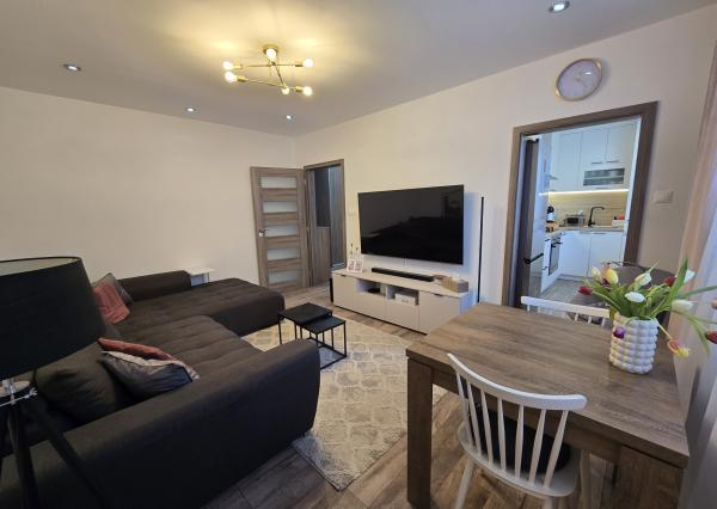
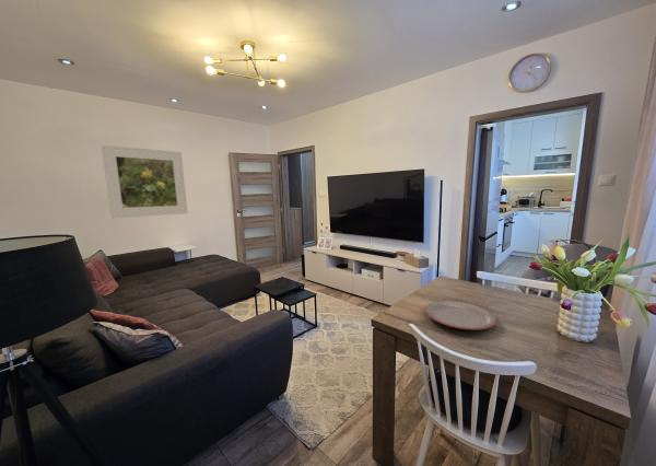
+ plate (458, 315)
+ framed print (149, 183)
